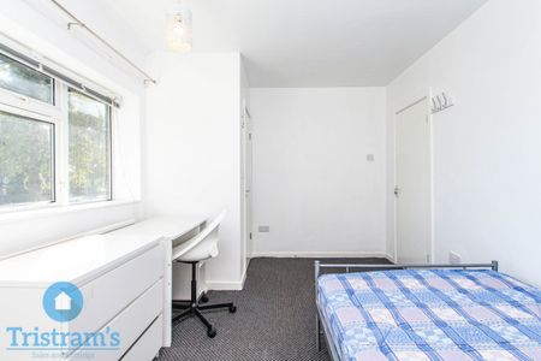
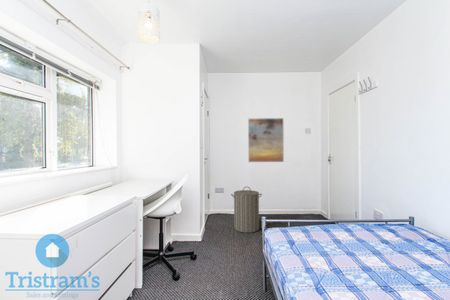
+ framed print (265, 140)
+ laundry hamper (246, 207)
